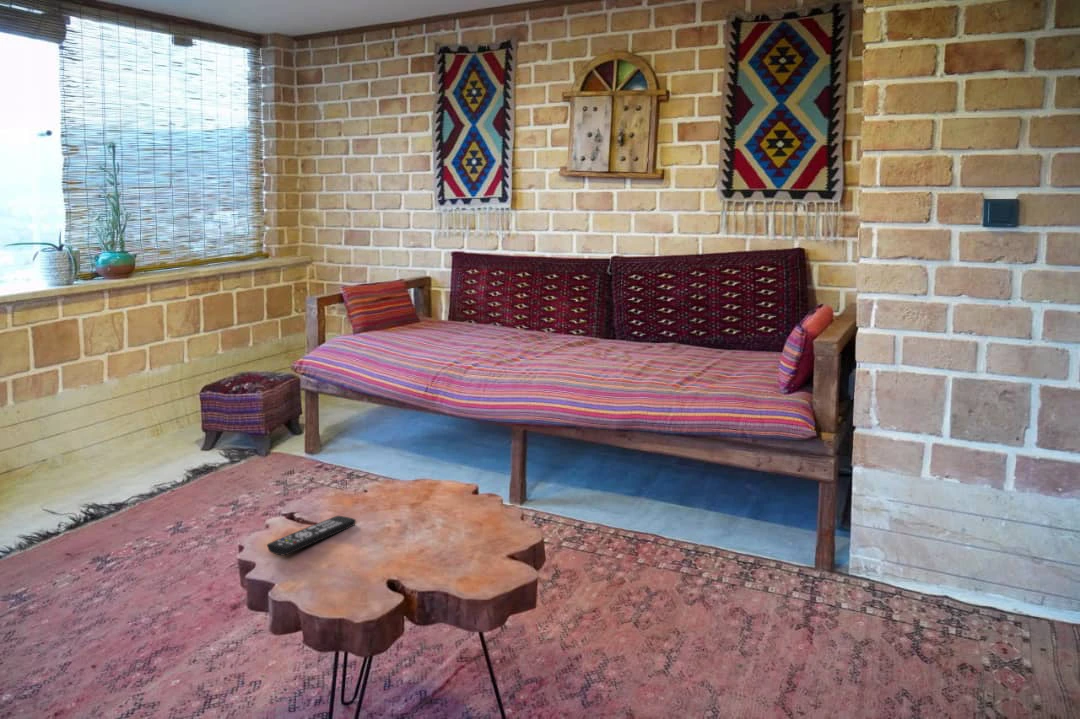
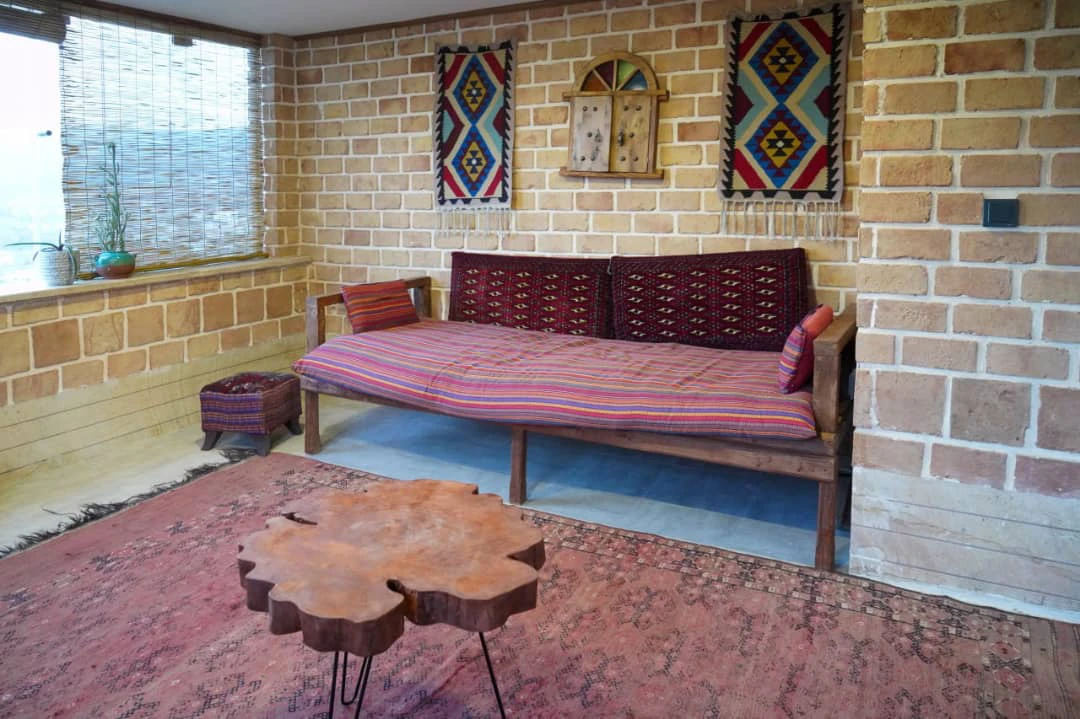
- remote control (313, 534)
